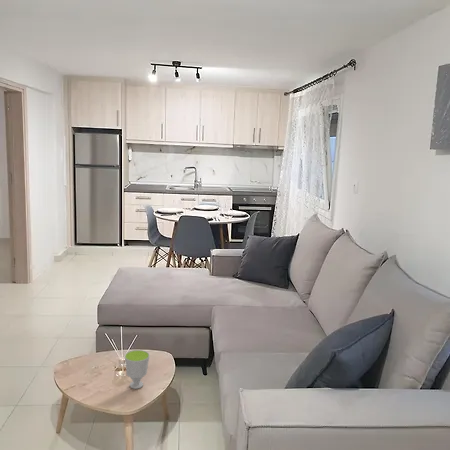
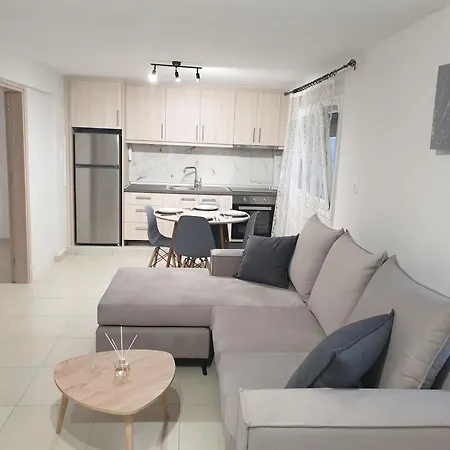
- cup (136, 370)
